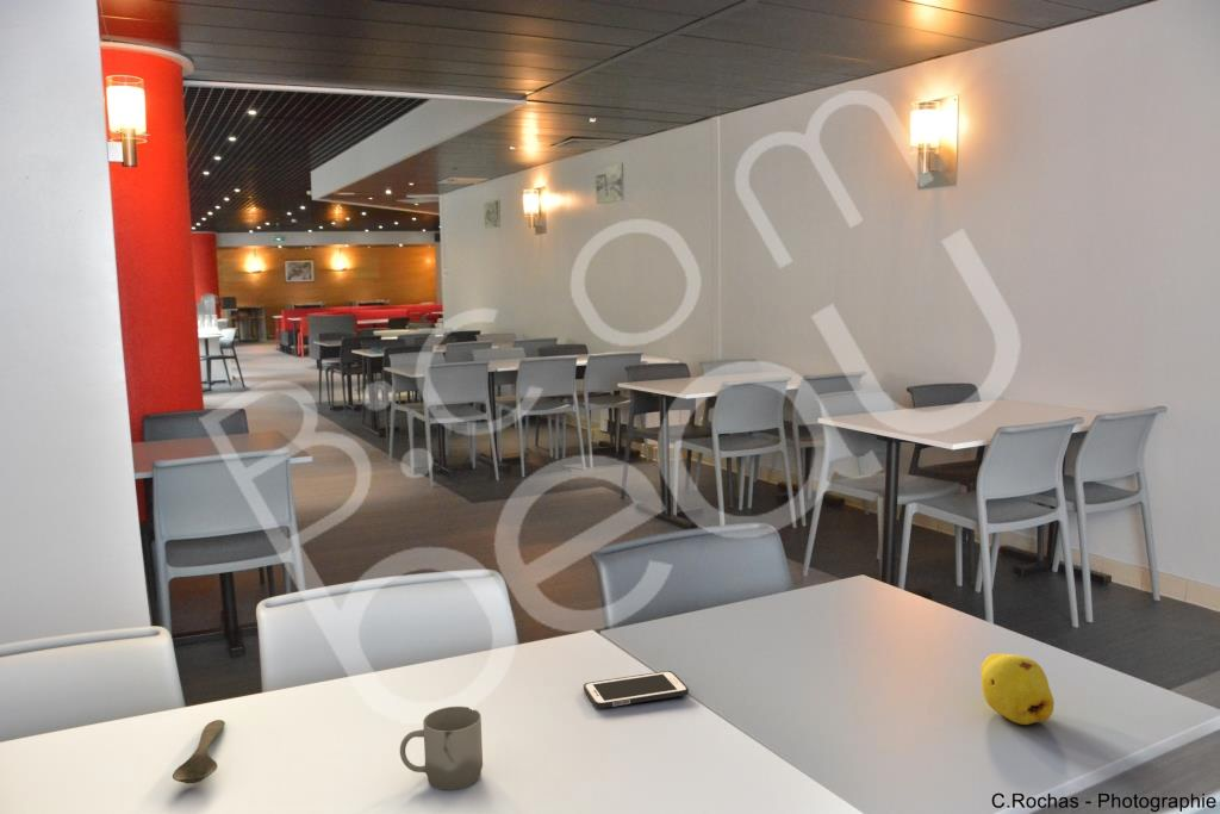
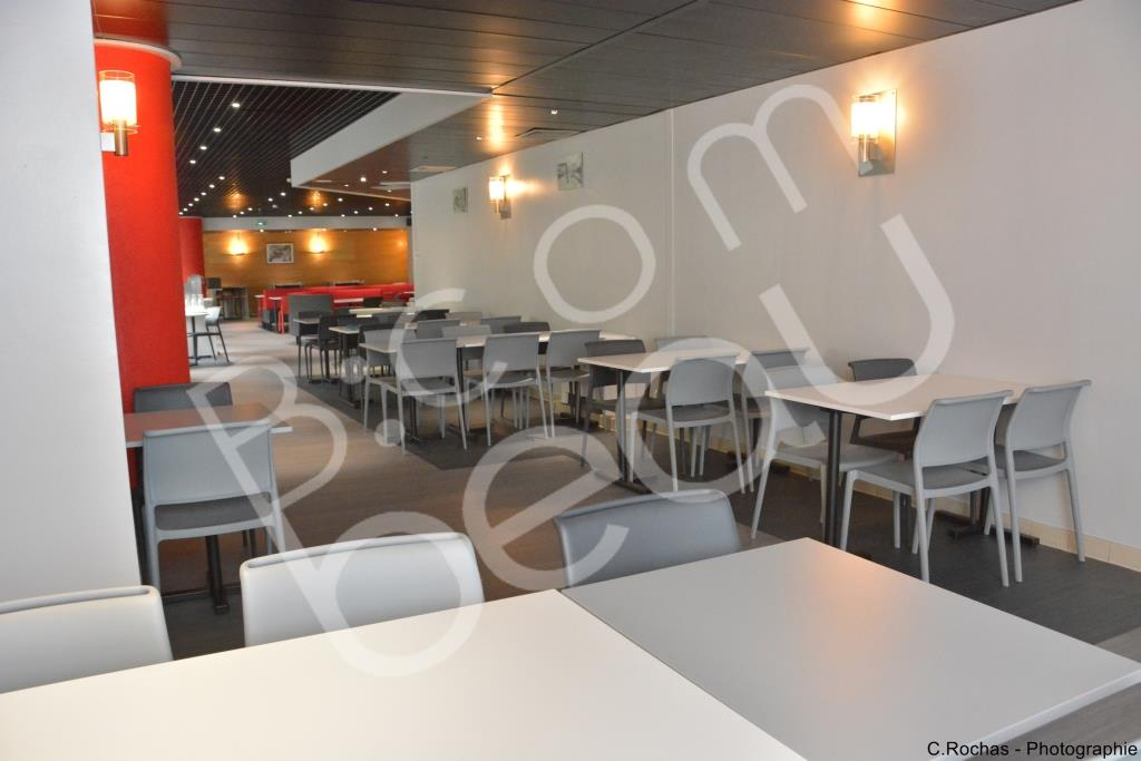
- cup (441, 747)
- spoon (204, 747)
- fruit (1014, 684)
- cell phone (635, 689)
